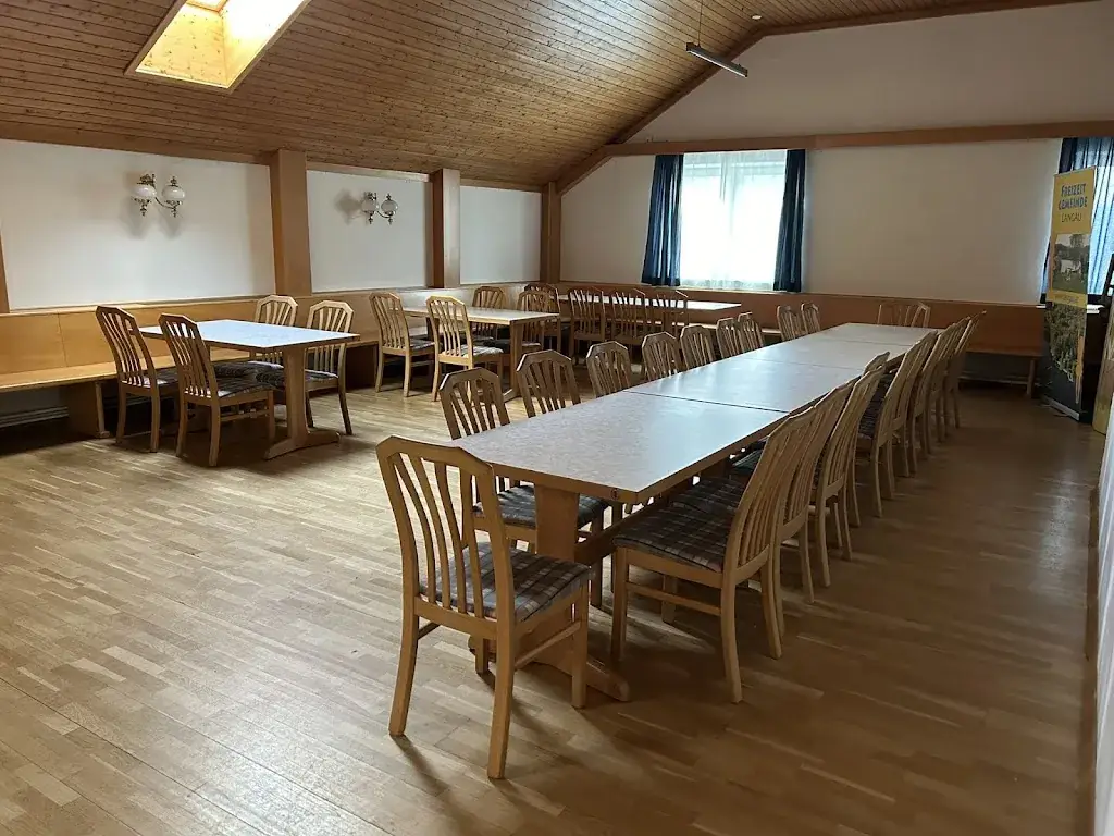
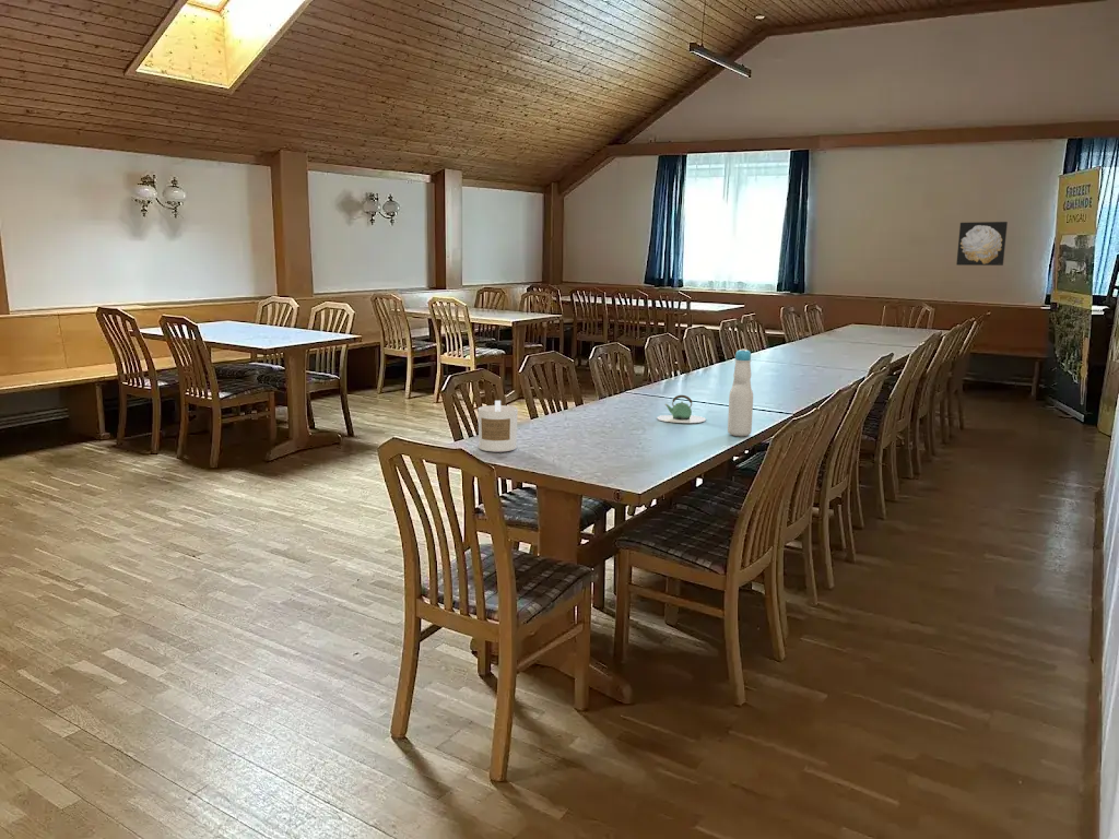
+ bottle (741, 391)
+ candle (497, 424)
+ wall art (981, 244)
+ teapot (681, 406)
